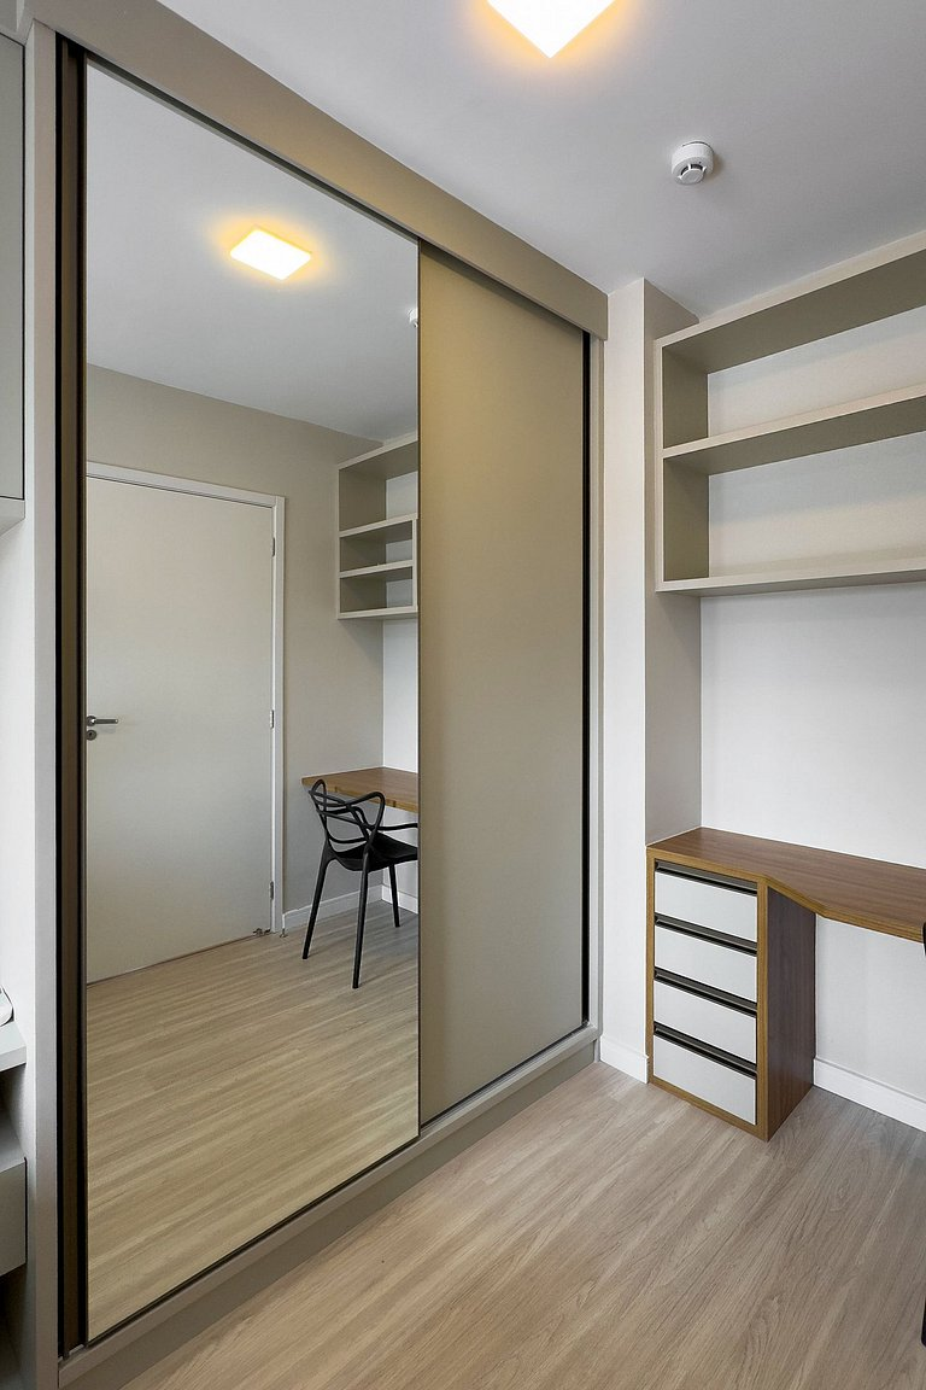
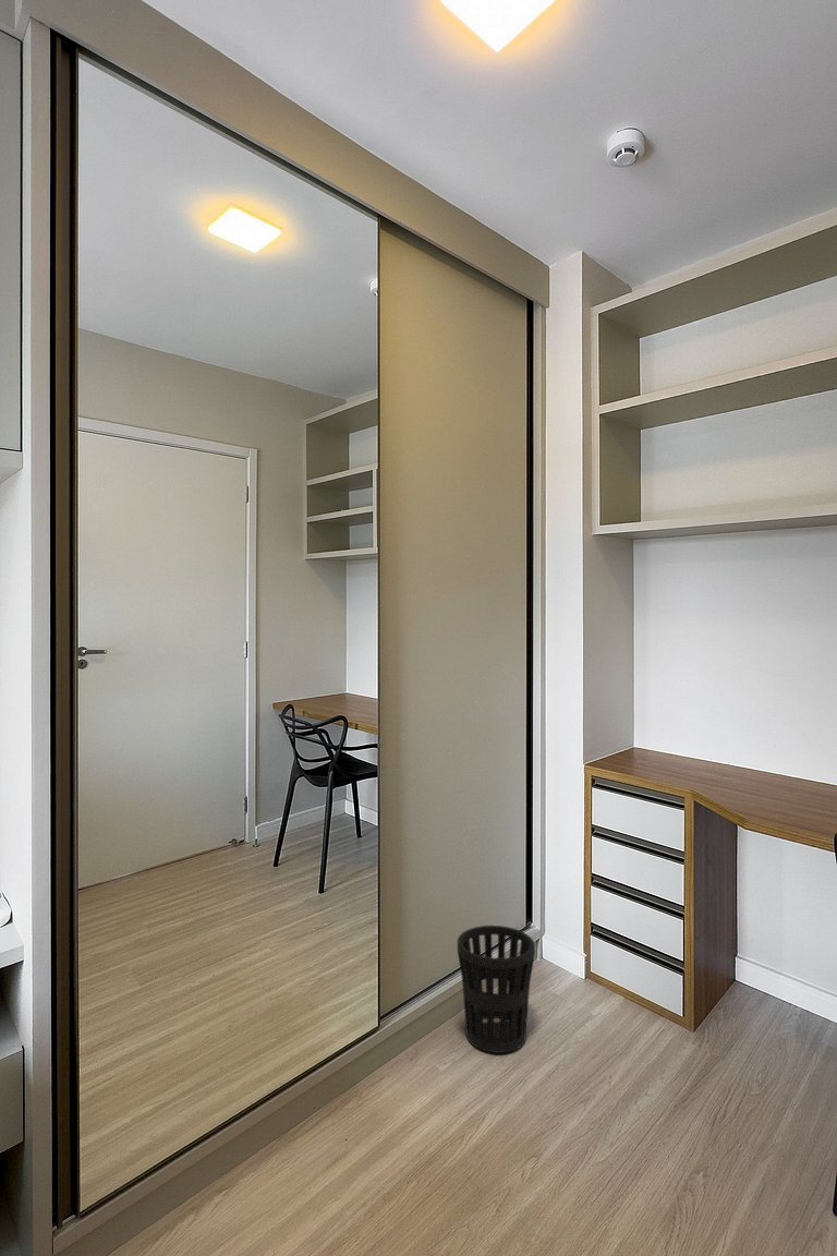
+ wastebasket (493, 987)
